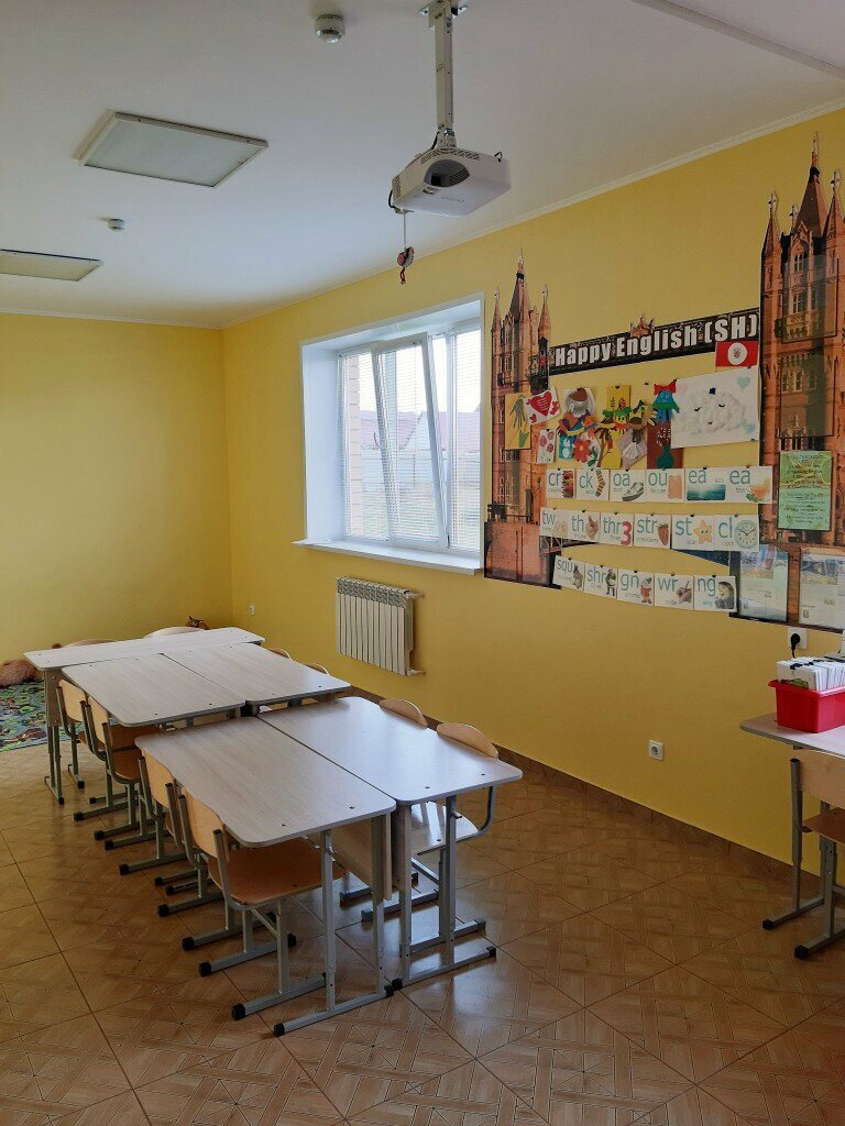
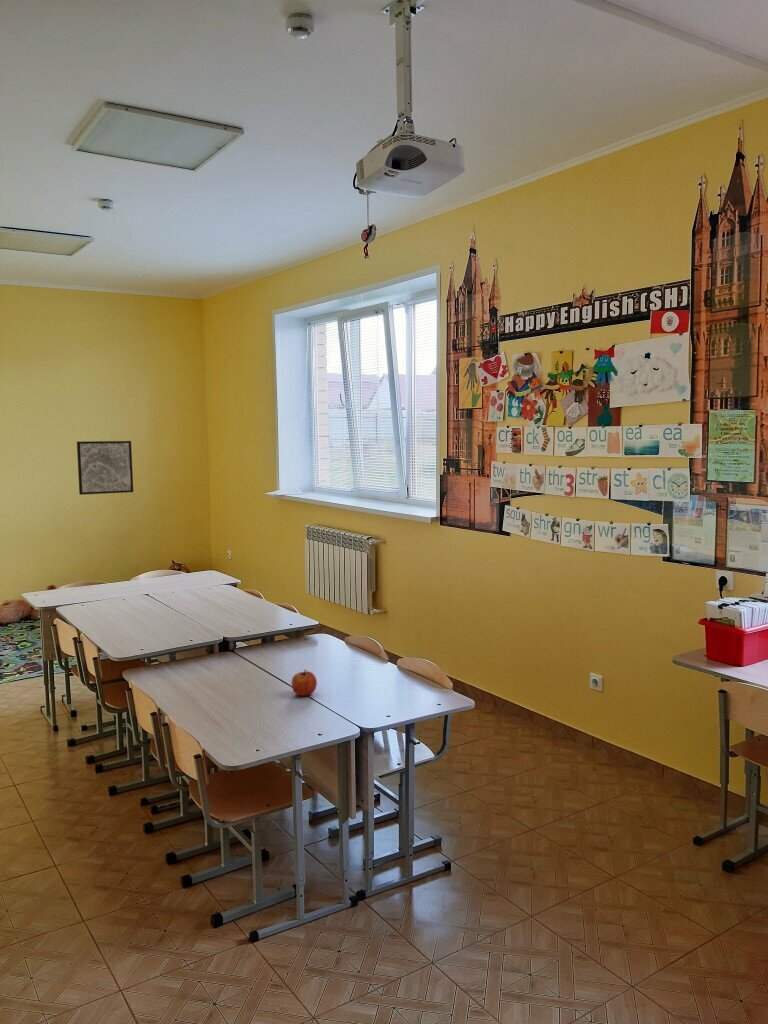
+ wall art (105, 467)
+ fruit (304, 682)
